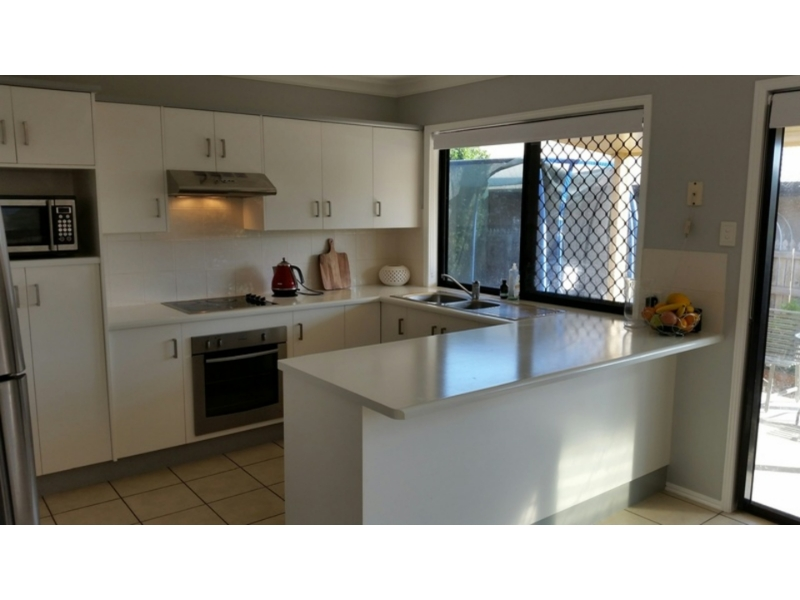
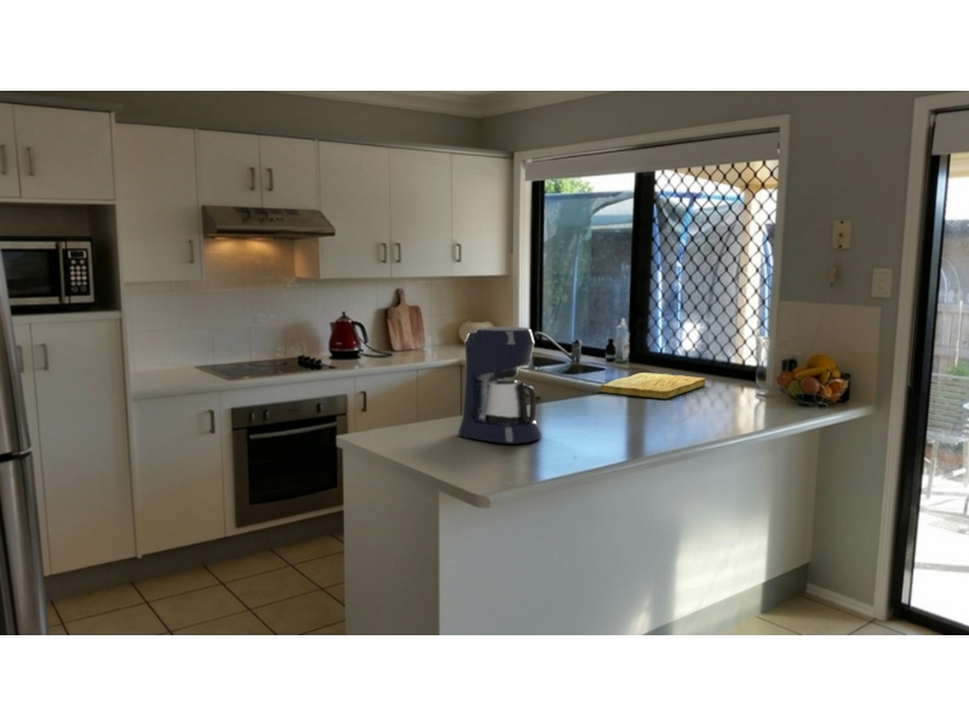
+ cutting board (654, 384)
+ coffee maker (500, 381)
